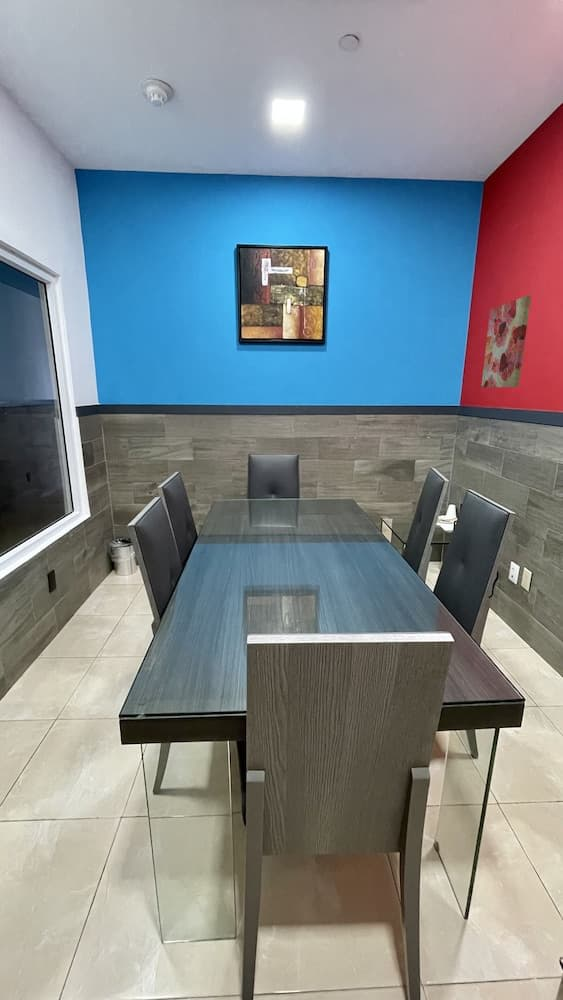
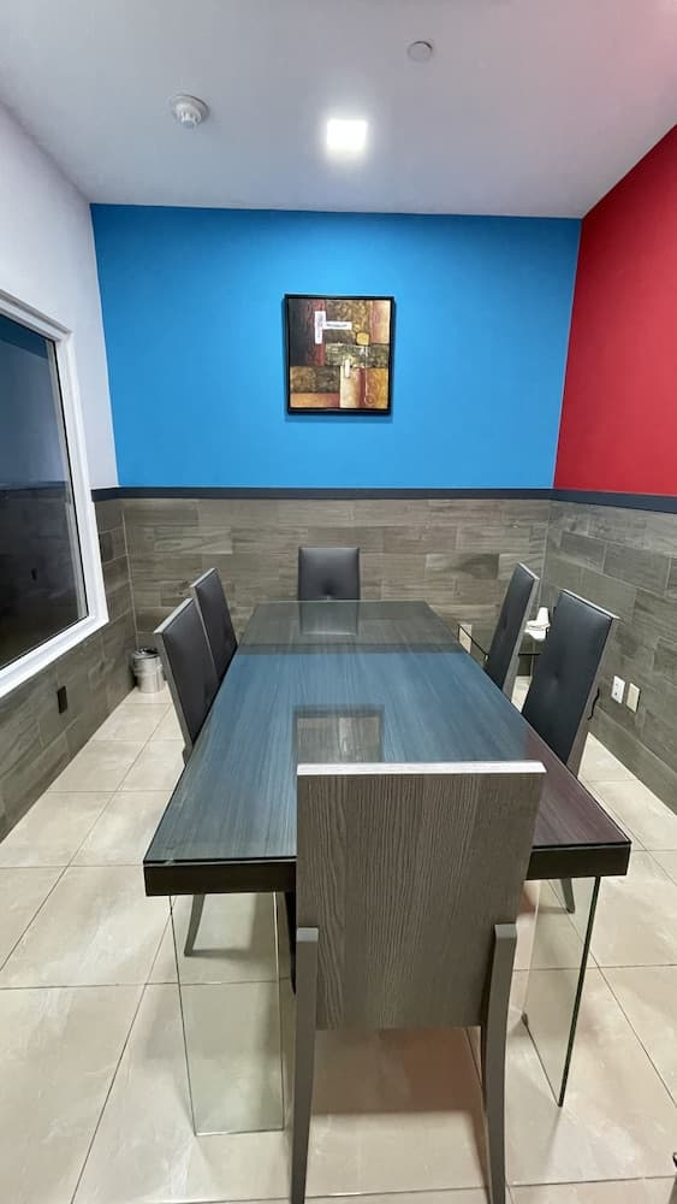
- wall art (503, 346)
